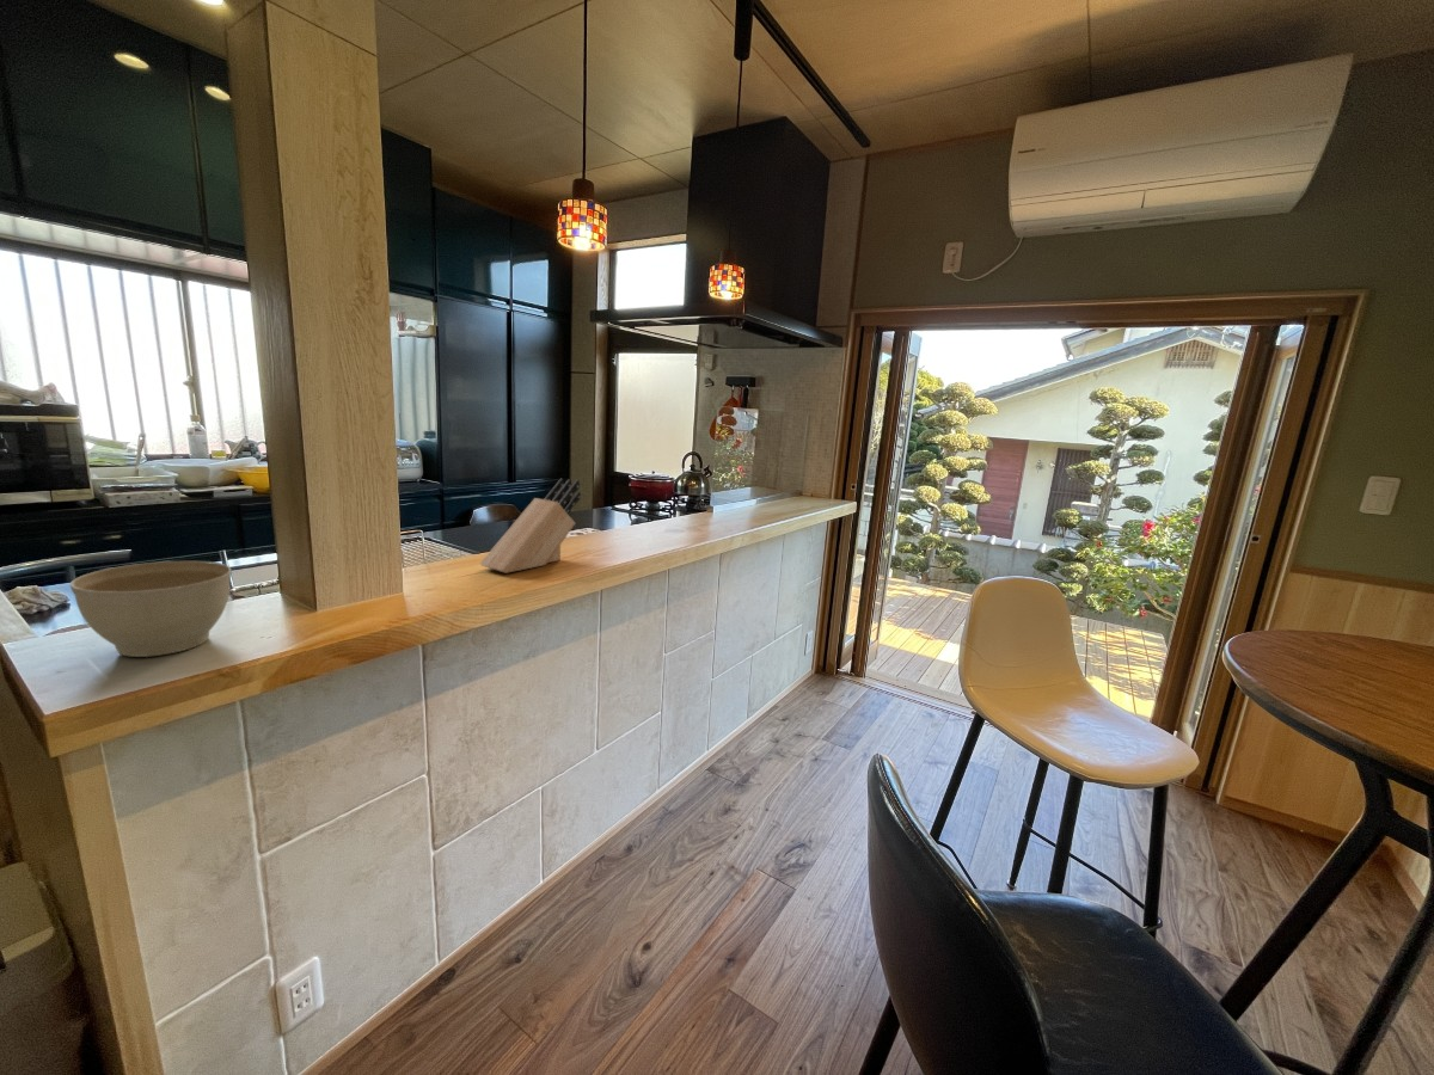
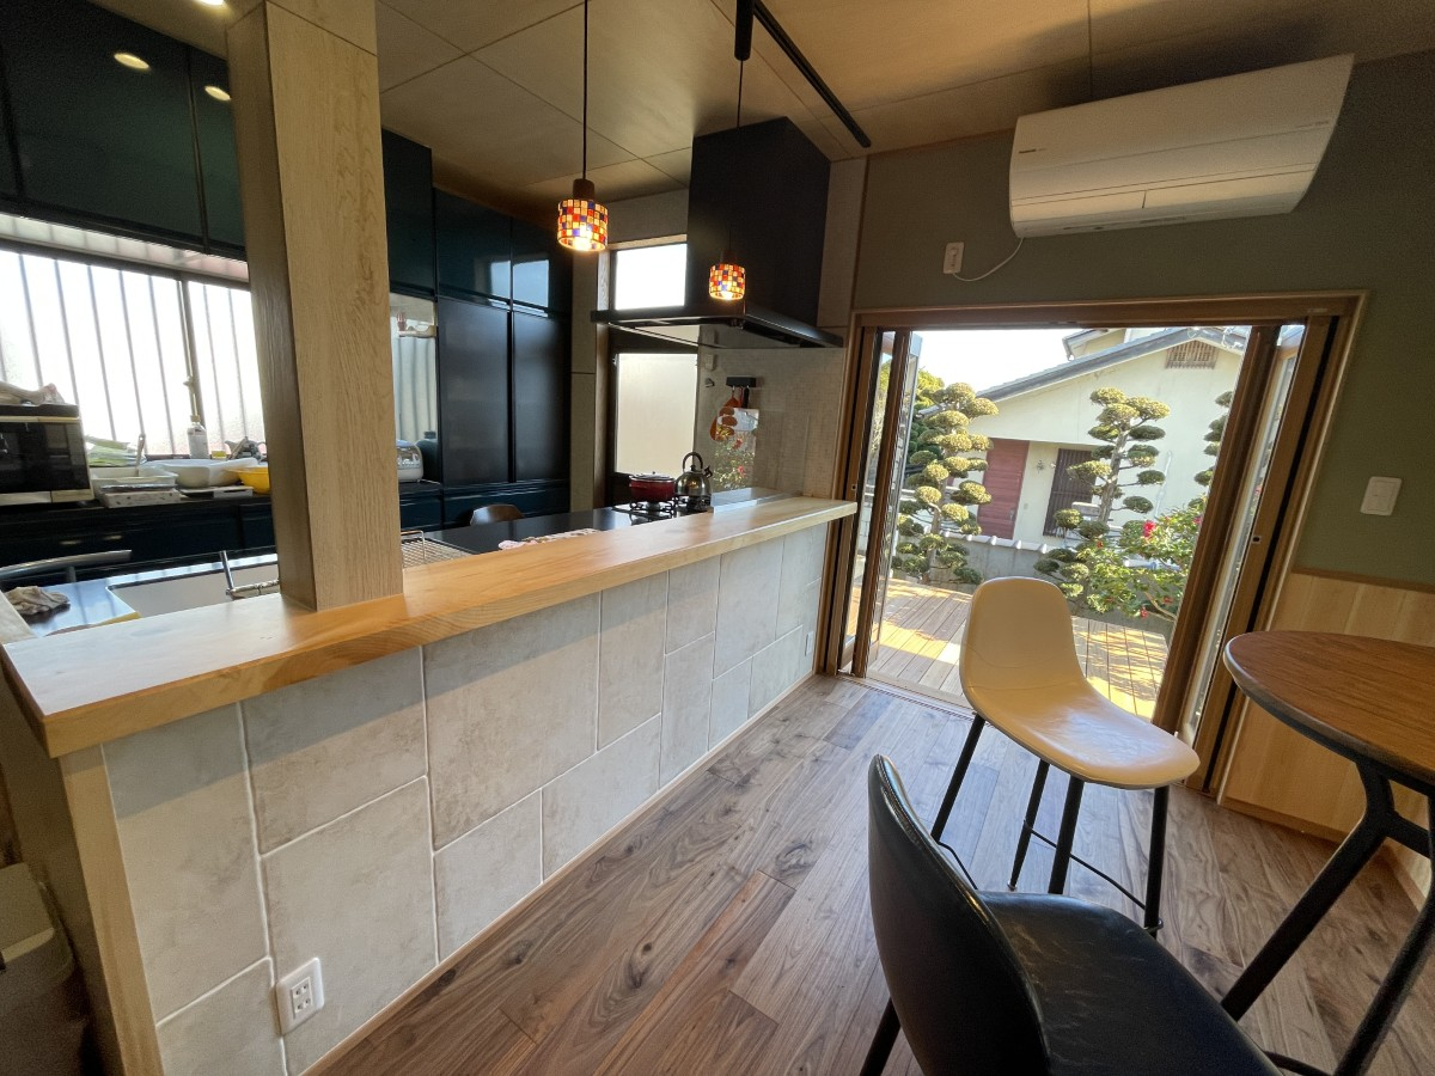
- knife block (535, 521)
- planter bowl (160, 610)
